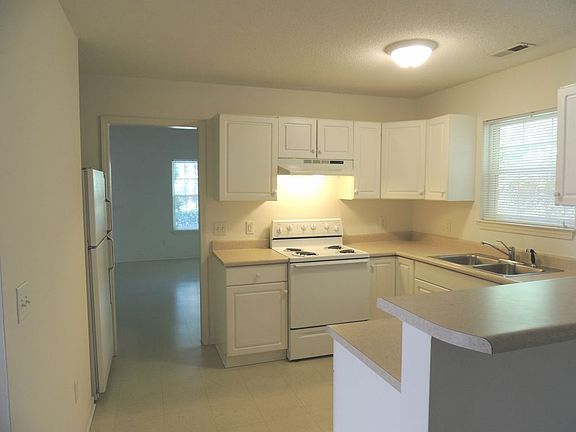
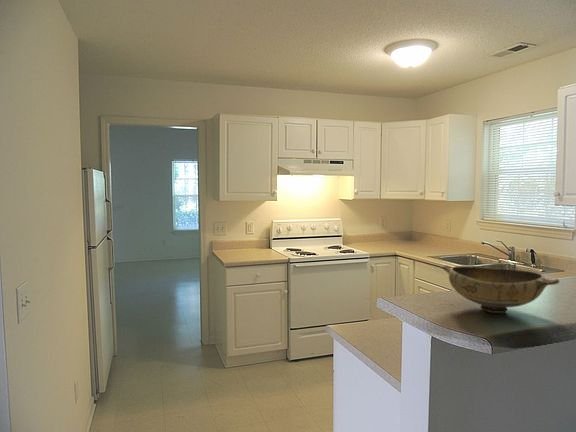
+ bowl (494, 290)
